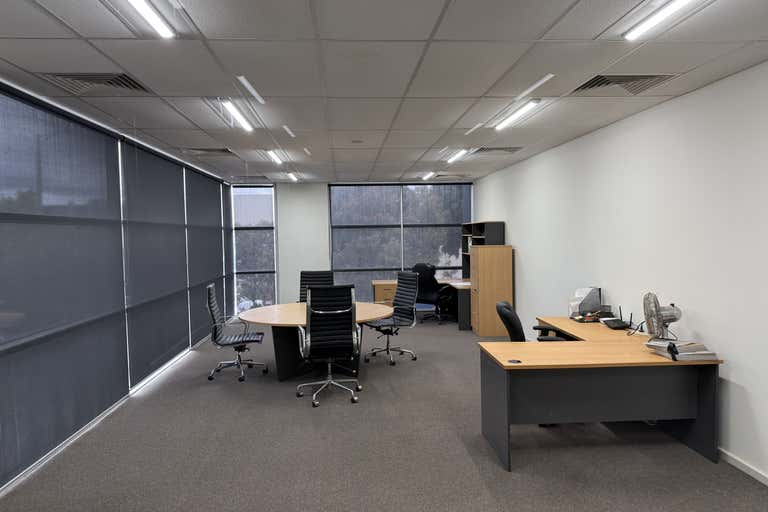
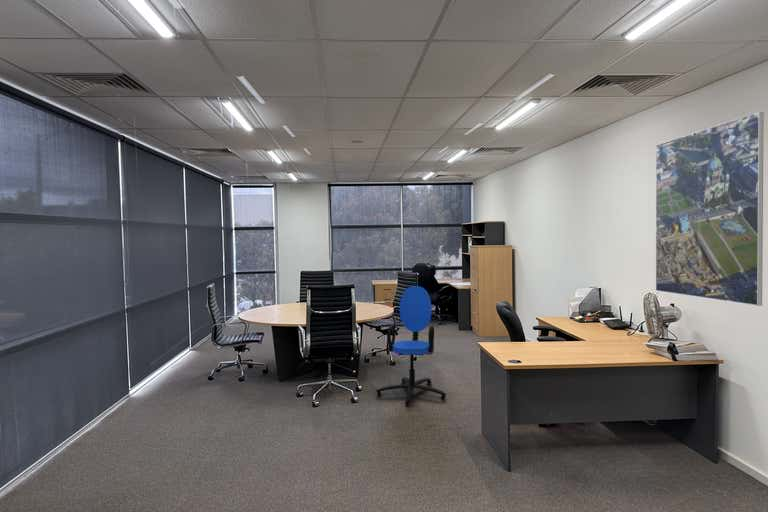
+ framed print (701, 214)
+ office chair (411, 341)
